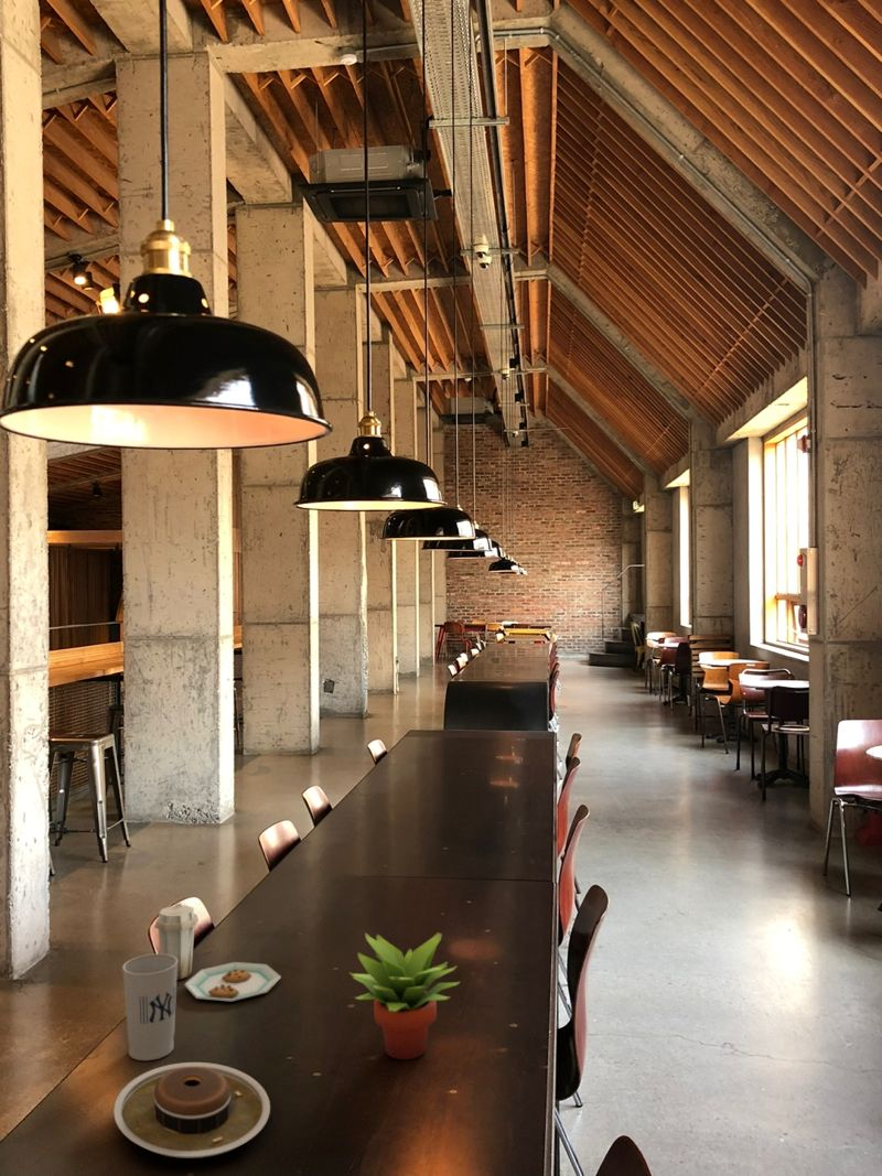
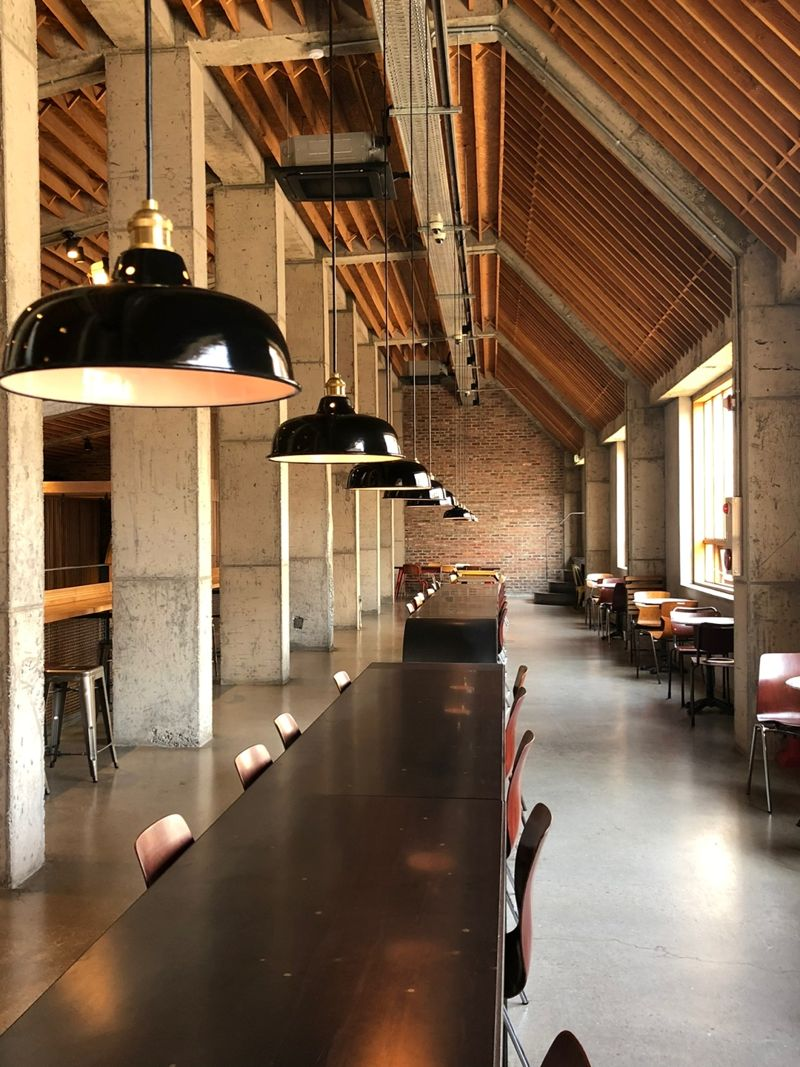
- cup (150, 1006)
- plate (222, 964)
- succulent plant (401, 993)
- plate (192, 1101)
